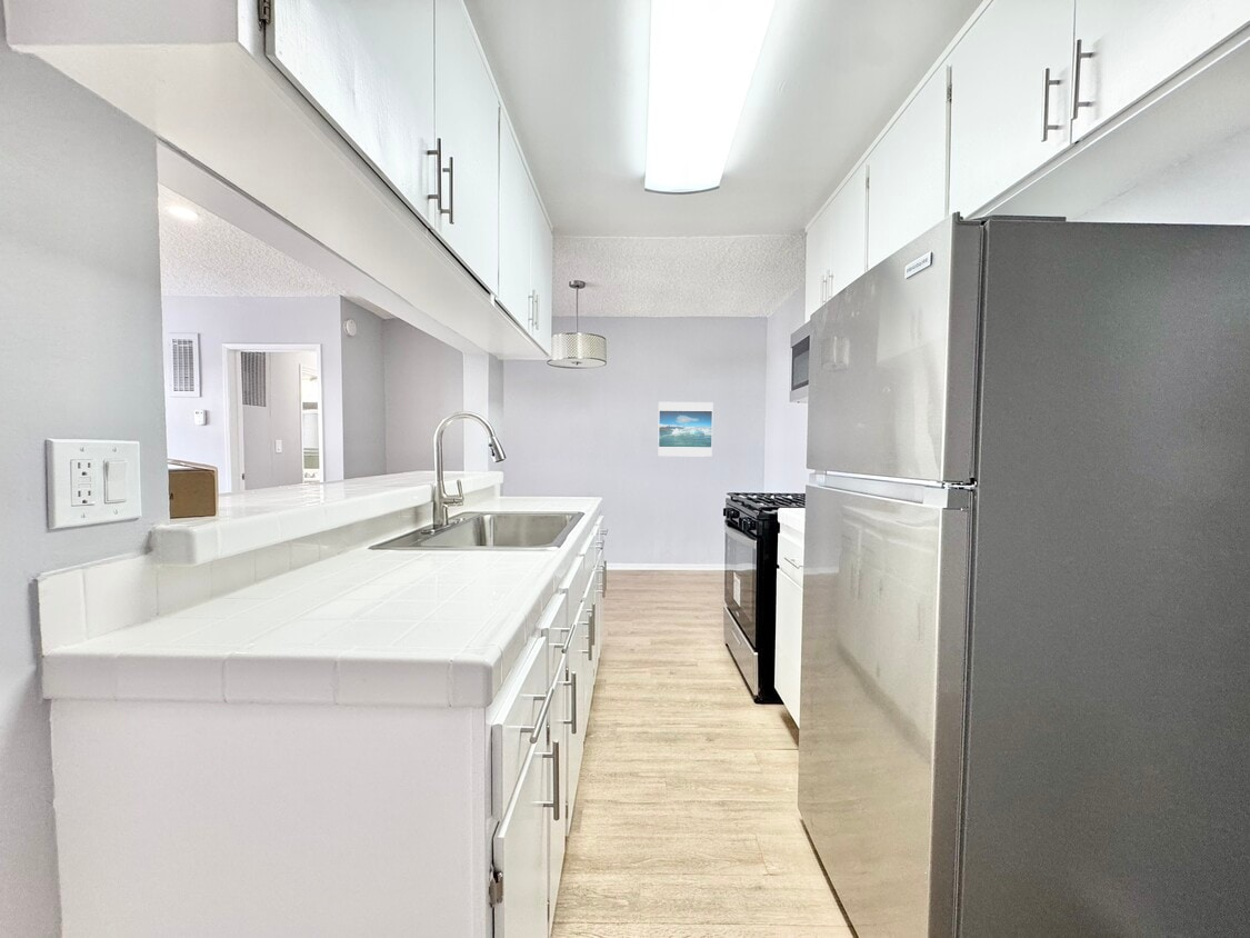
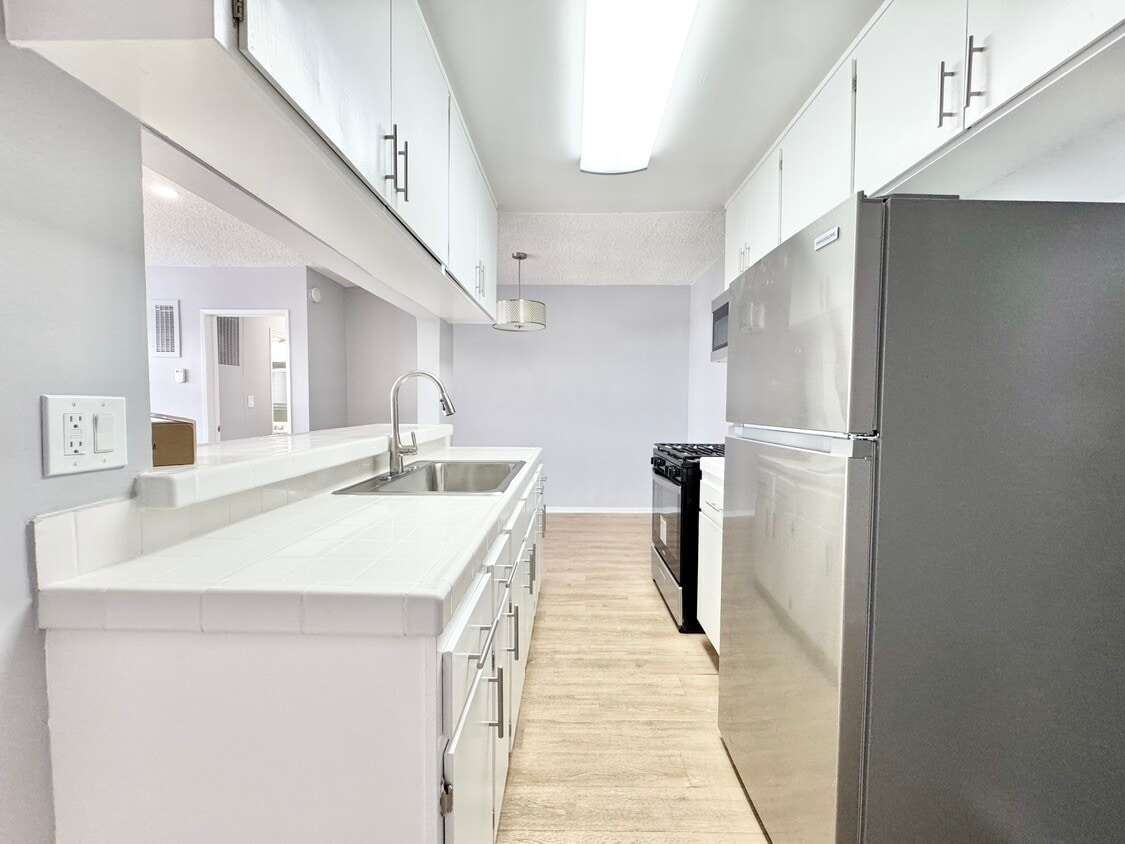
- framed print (684, 429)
